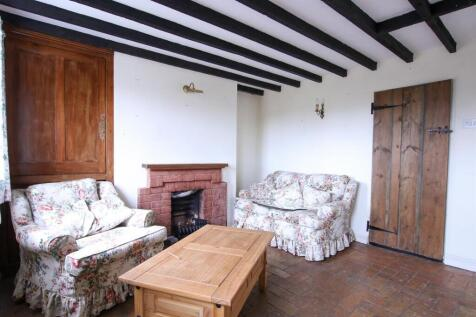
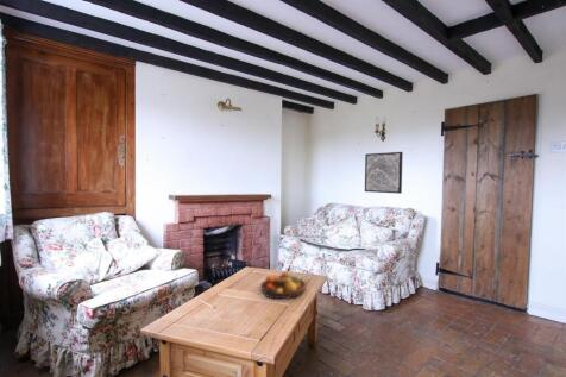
+ fruit bowl (283, 282)
+ wall art (382, 172)
